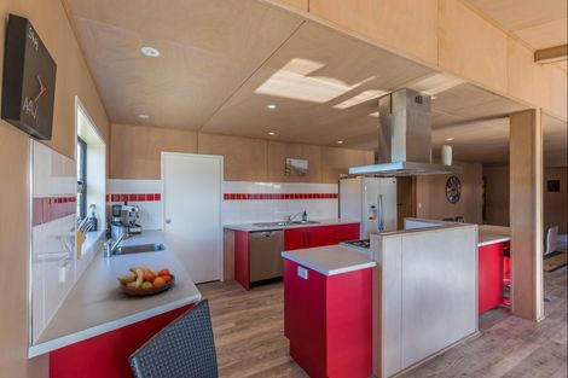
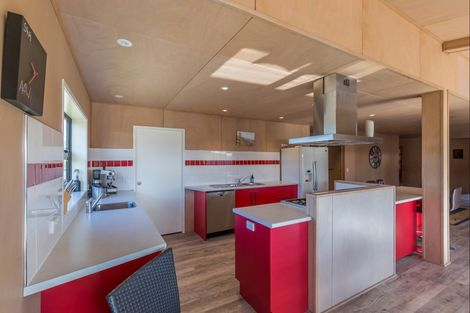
- fruit bowl (147, 277)
